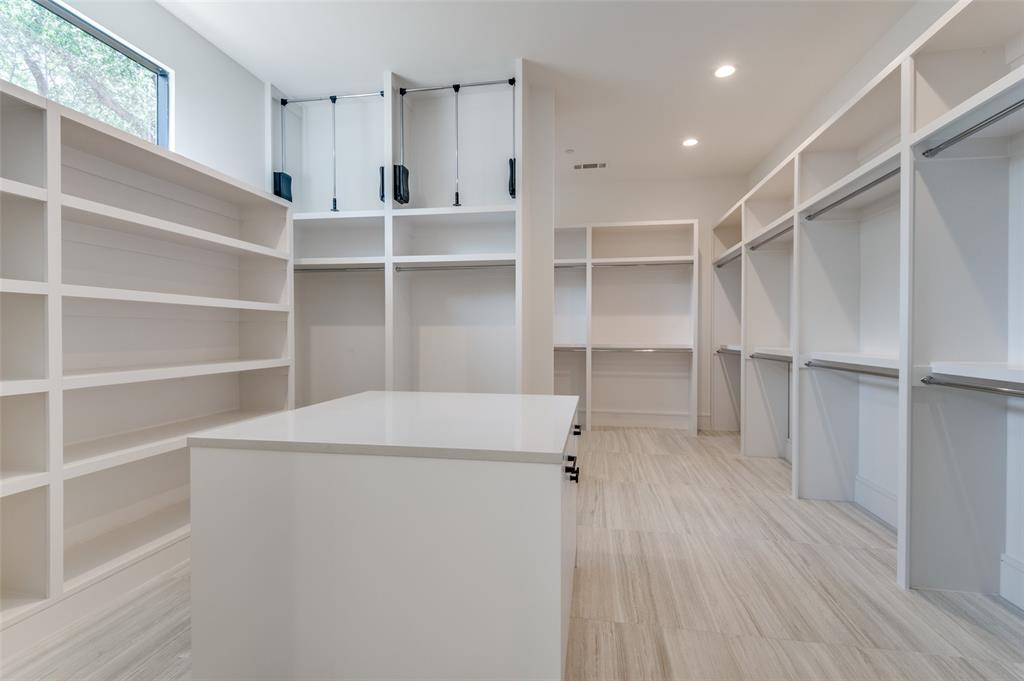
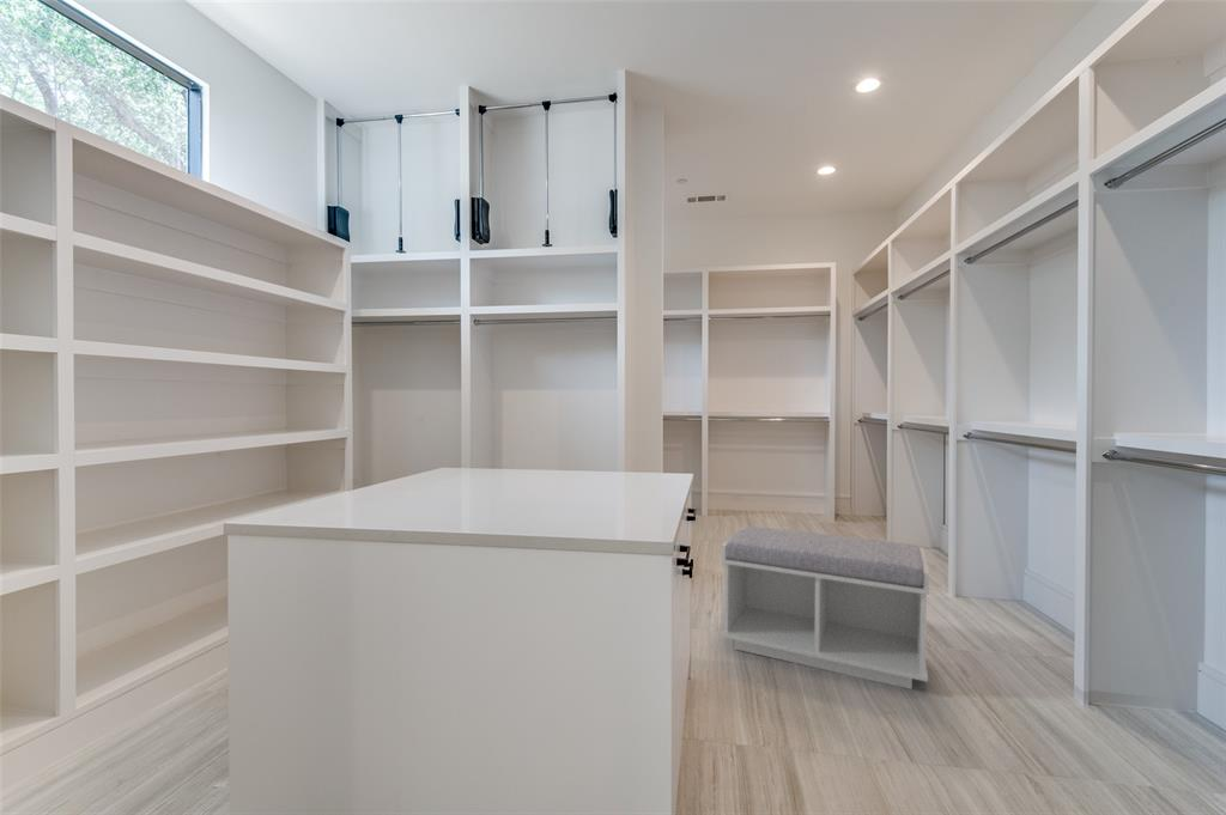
+ bench (820, 596)
